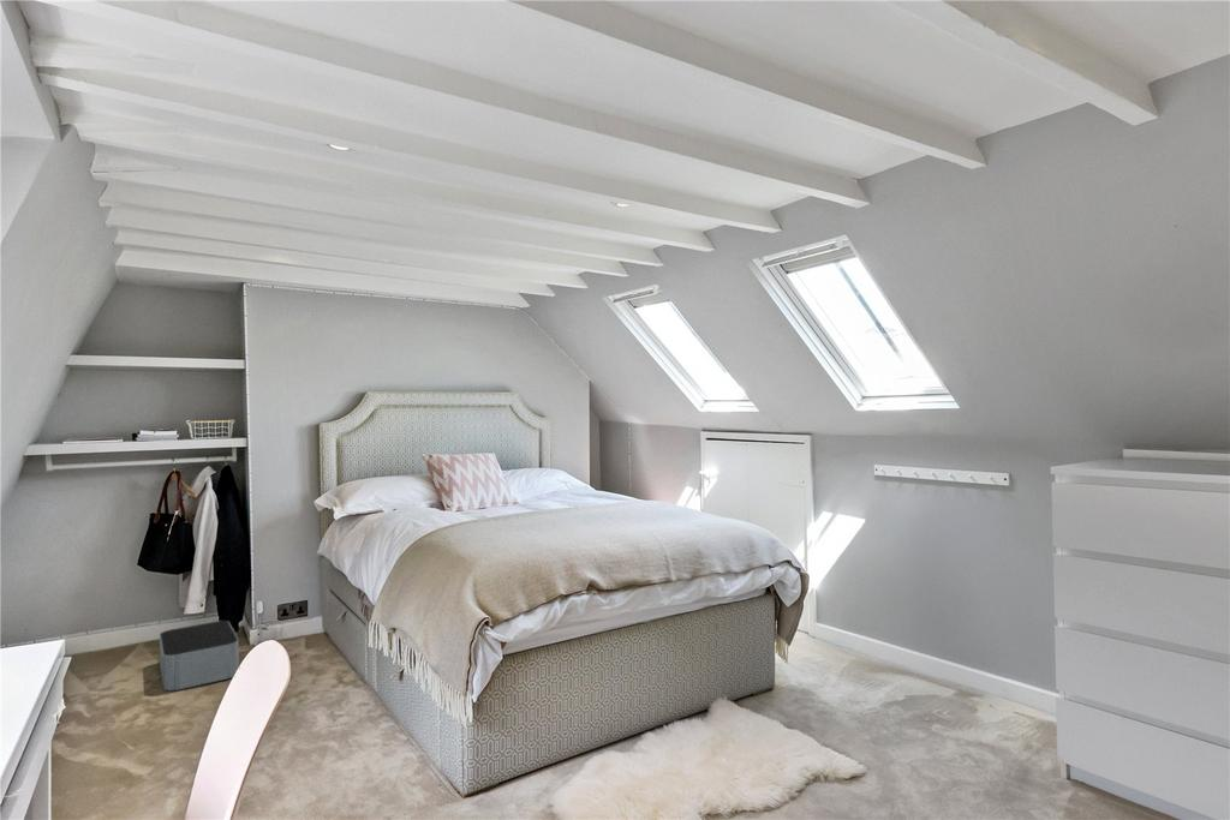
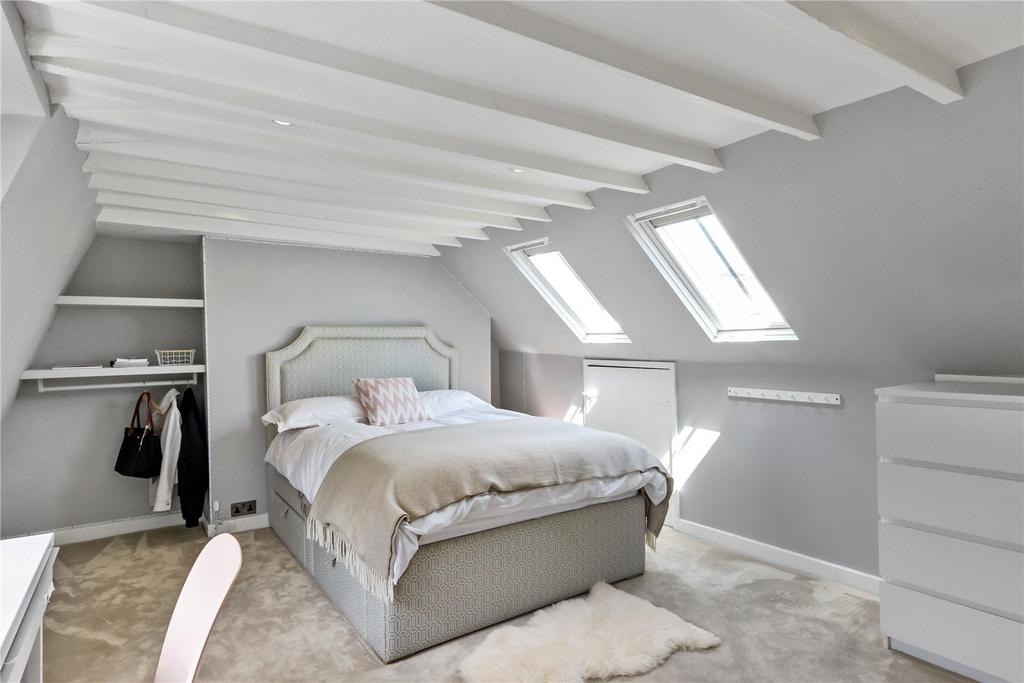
- storage bin (198, 652)
